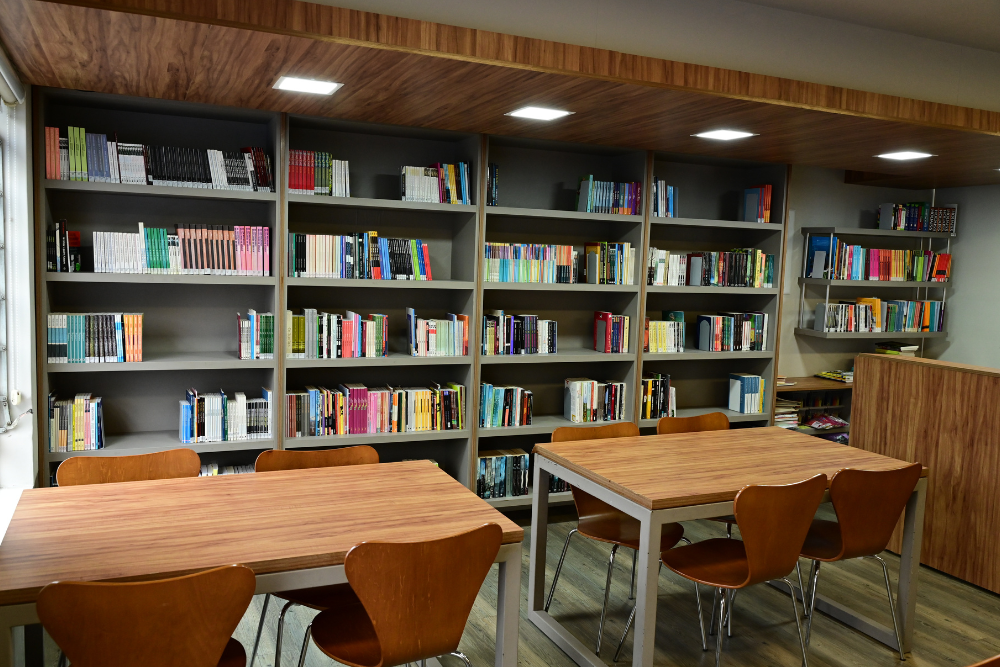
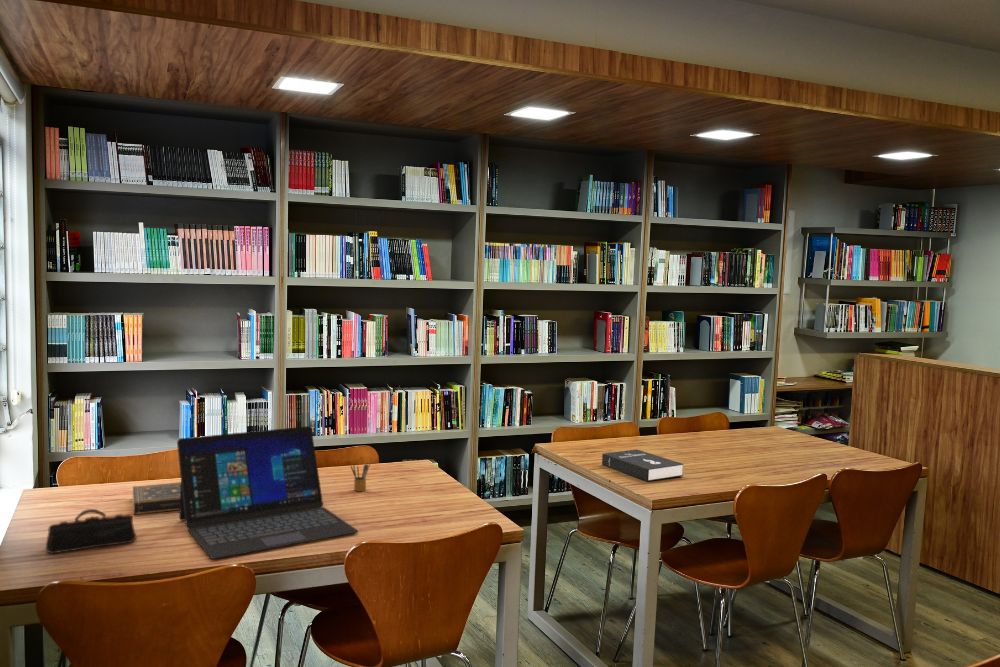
+ laptop (266, 484)
+ book (175, 496)
+ pencil case (92, 526)
+ pencil box (358, 476)
+ booklet (641, 464)
